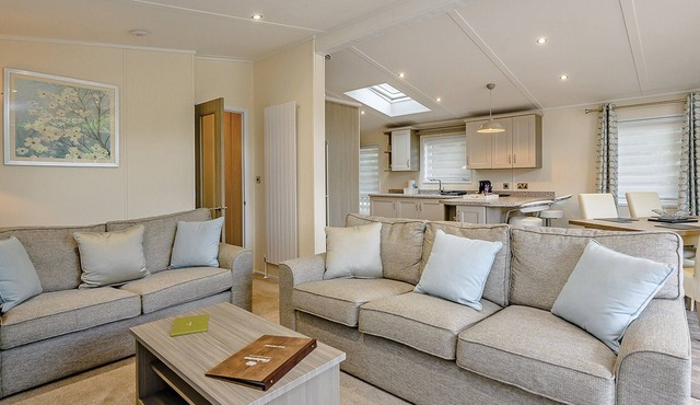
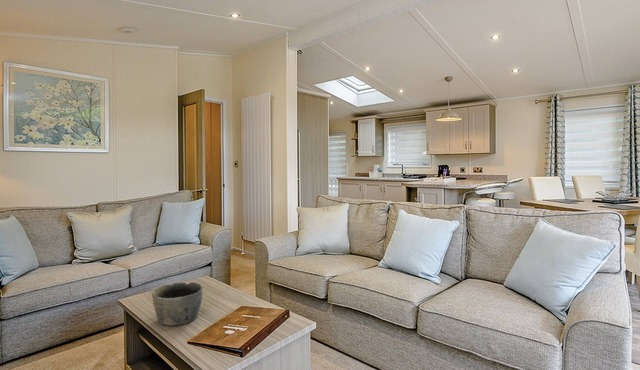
+ bowl (178, 303)
